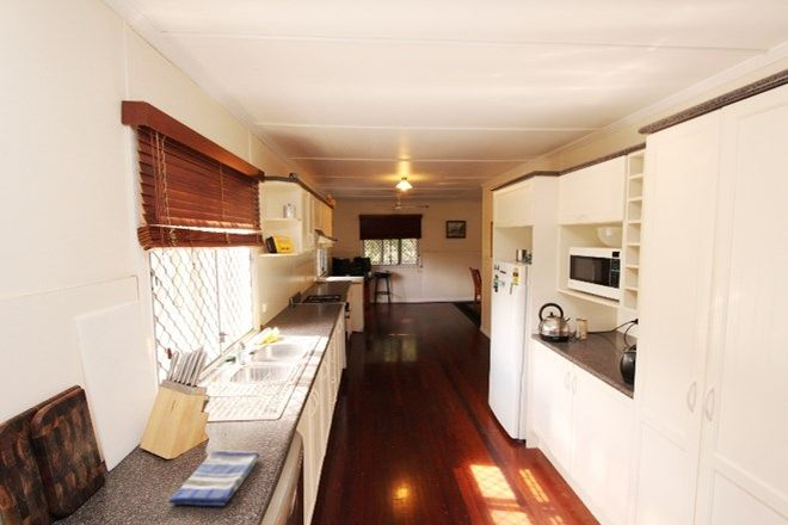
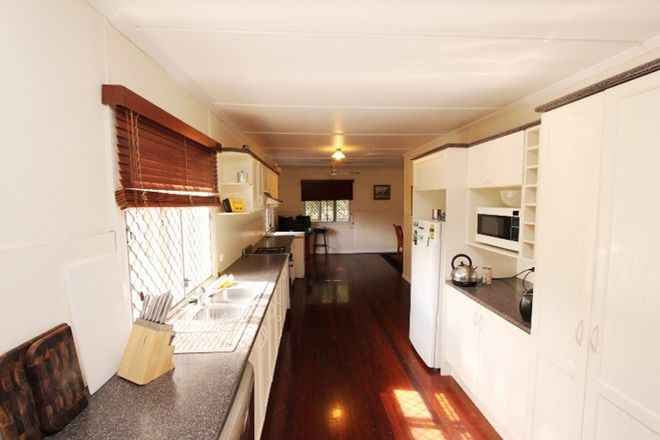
- dish towel (218, 474)
